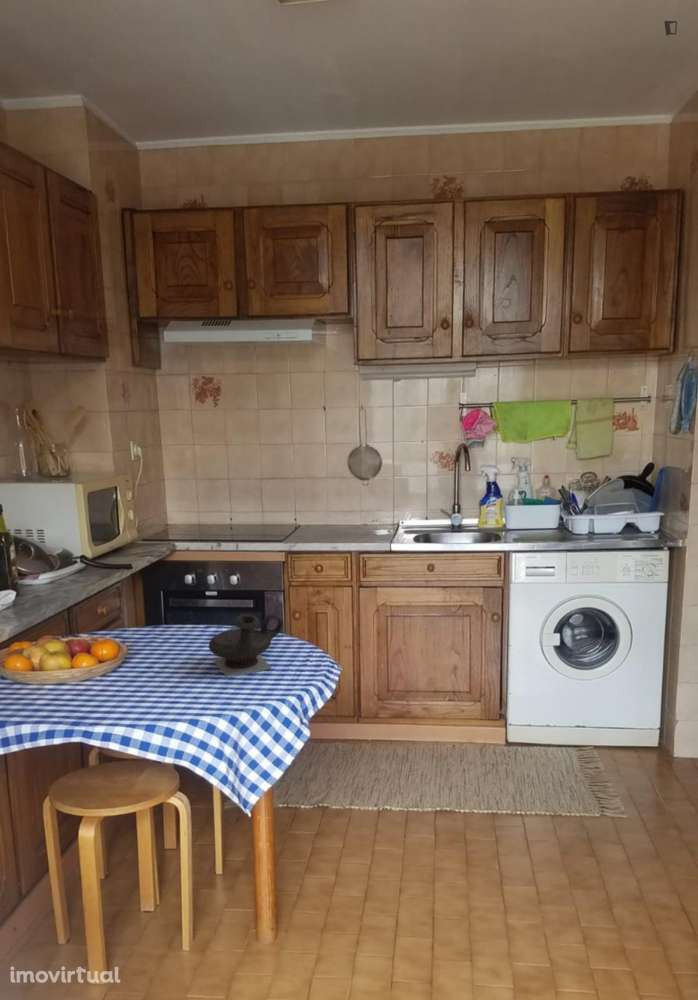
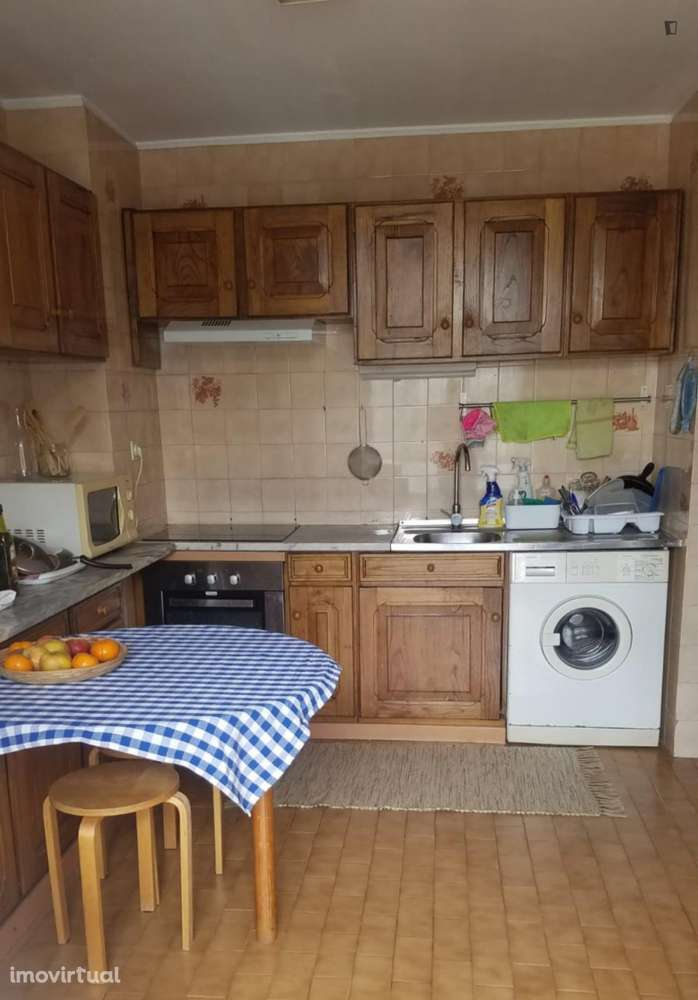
- teapot (249, 637)
